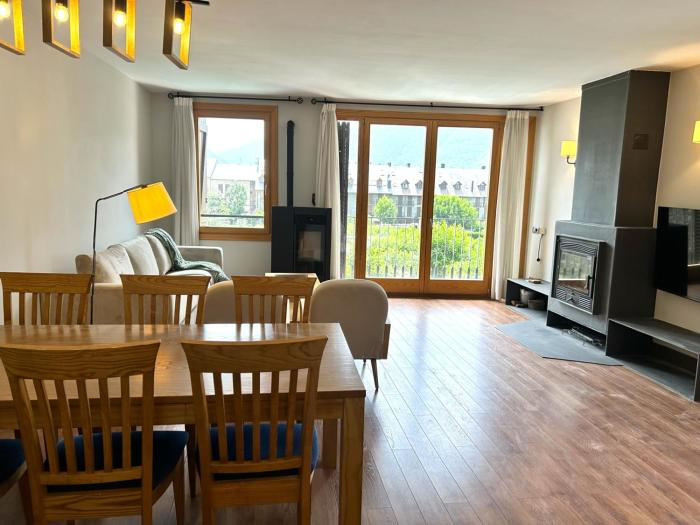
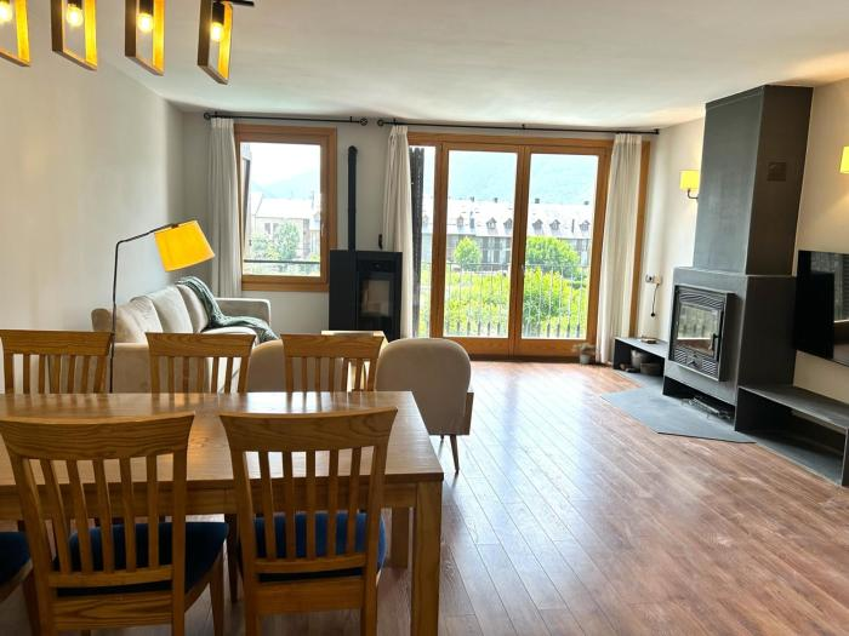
+ potted plant (585, 353)
